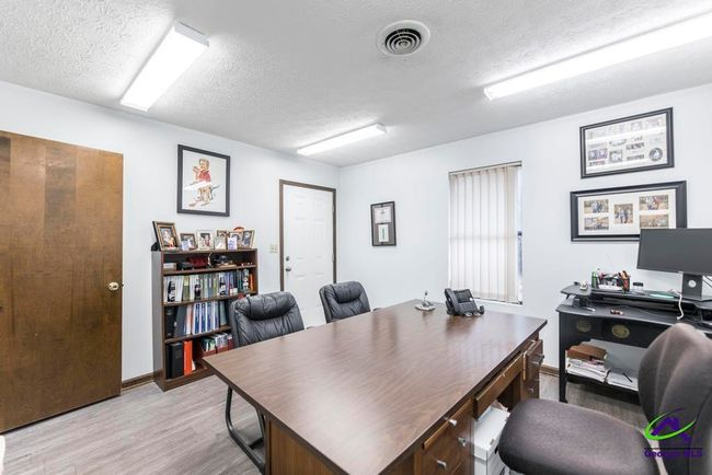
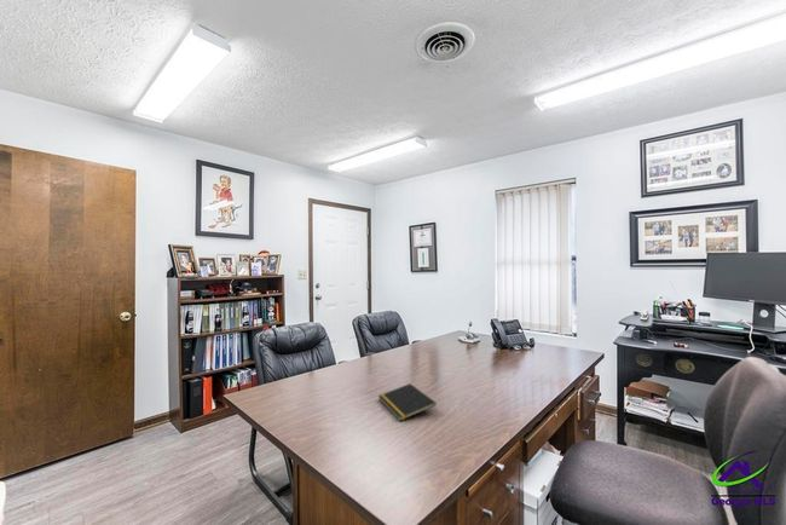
+ notepad (405, 400)
